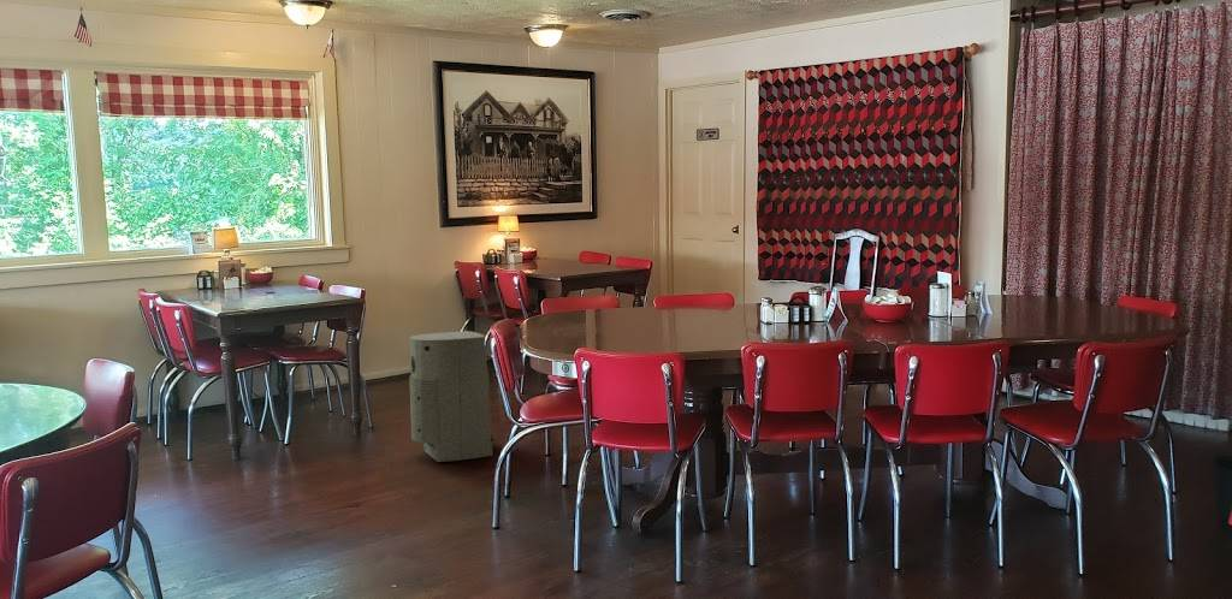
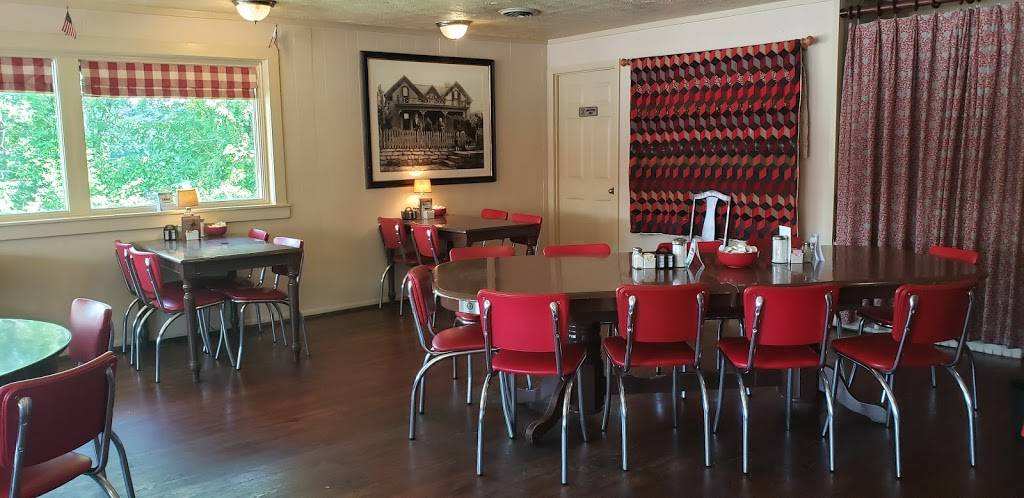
- air purifier (451, 395)
